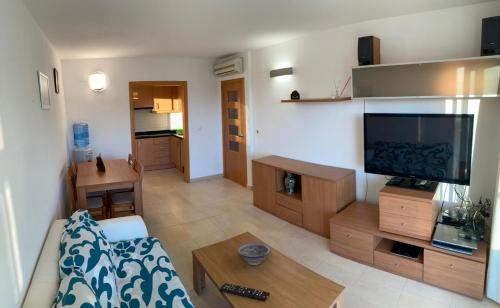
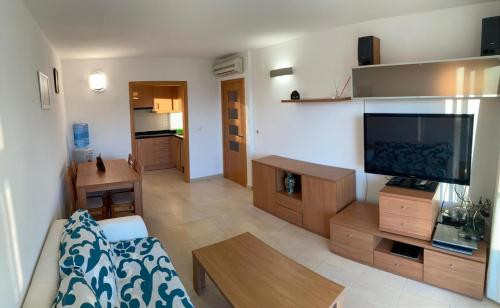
- decorative bowl (254, 255)
- remote control (244, 291)
